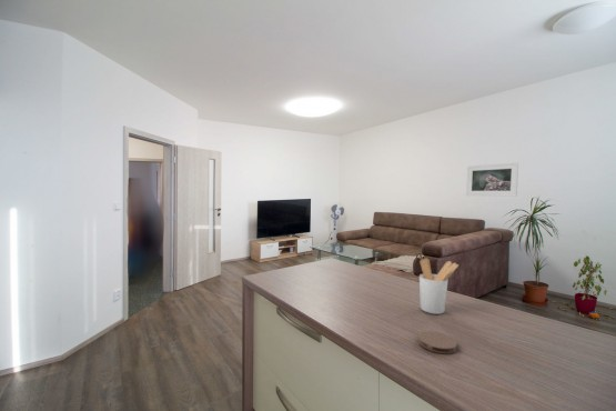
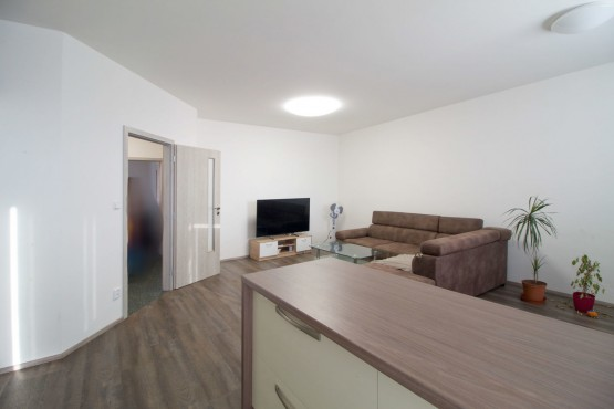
- utensil holder (438, 284)
- coaster (436, 341)
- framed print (491, 180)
